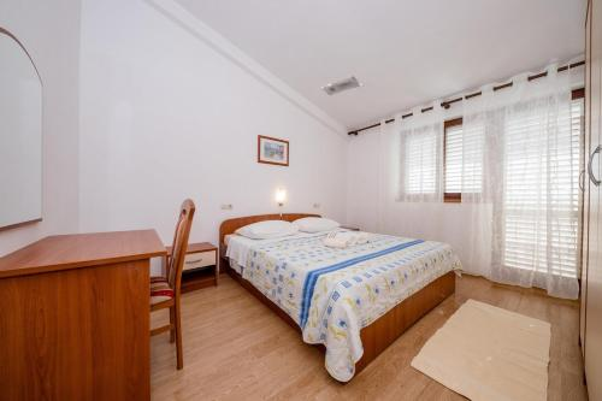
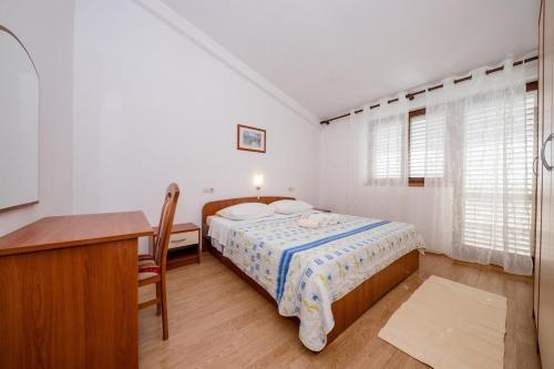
- ceiling light fixture (341, 84)
